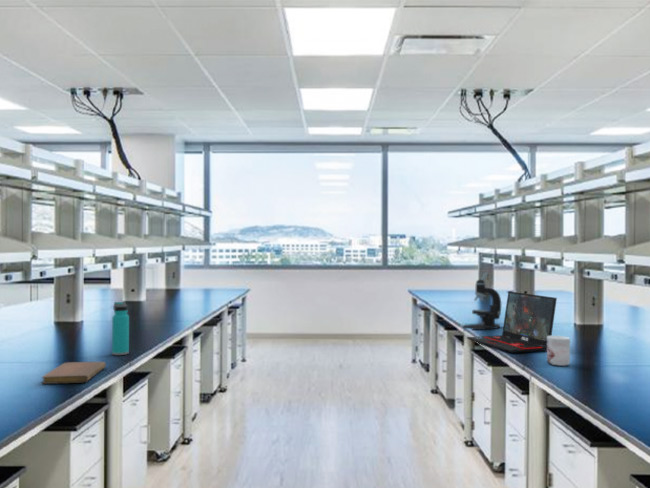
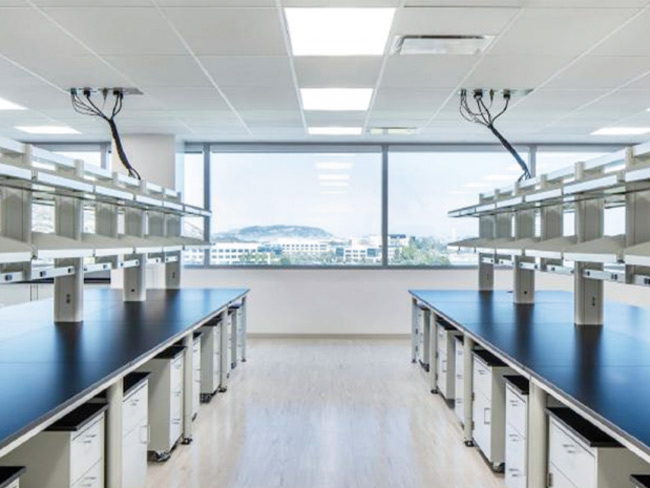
- microscope (482, 299)
- notebook (75, 371)
- laptop (509, 319)
- mug (558, 350)
- water bottle (120, 327)
